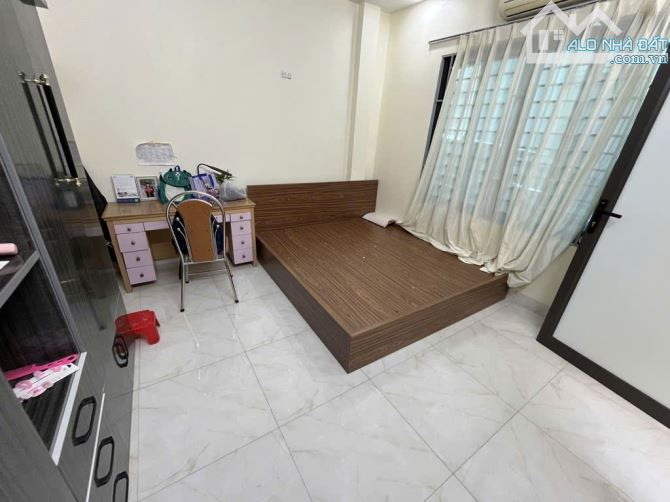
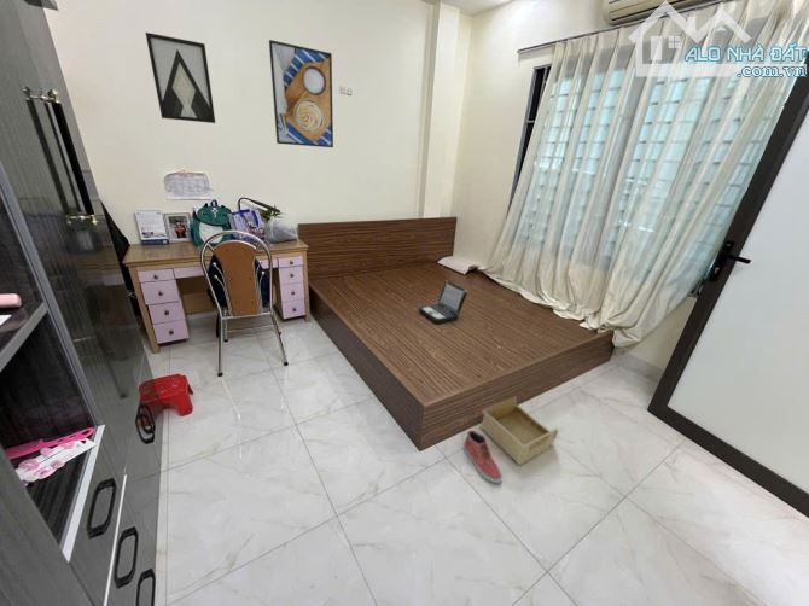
+ storage bin (518, 427)
+ wall art (182, 81)
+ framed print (303, 98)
+ laptop (442, 301)
+ shoe (482, 455)
